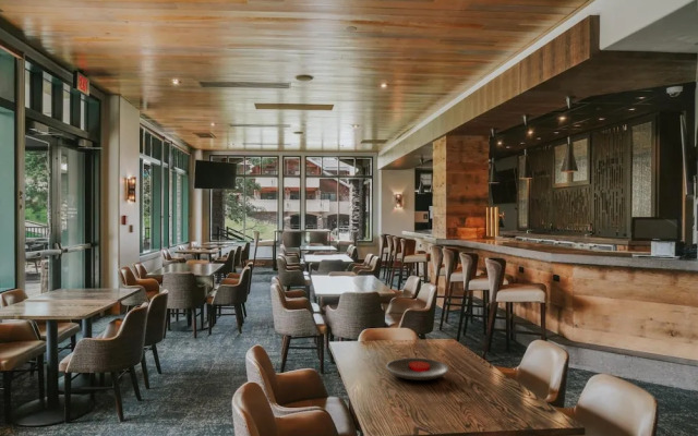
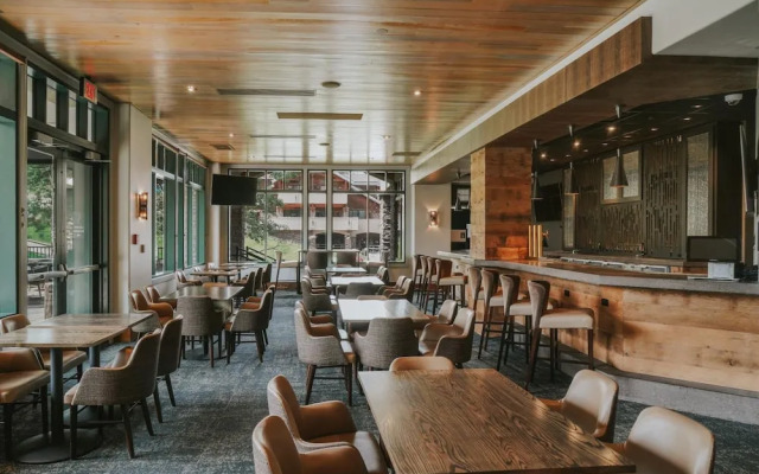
- plate (417, 370)
